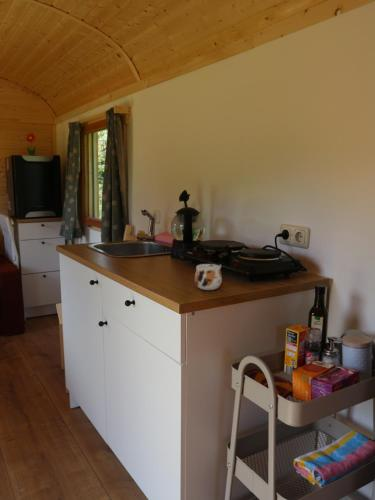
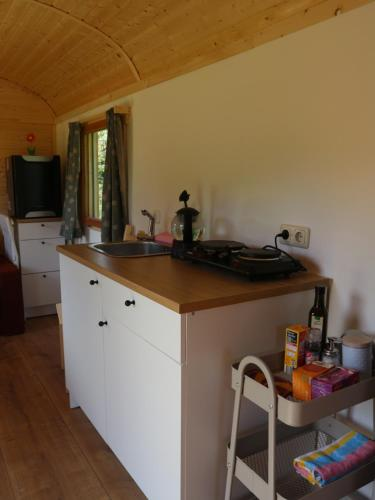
- mug (210, 274)
